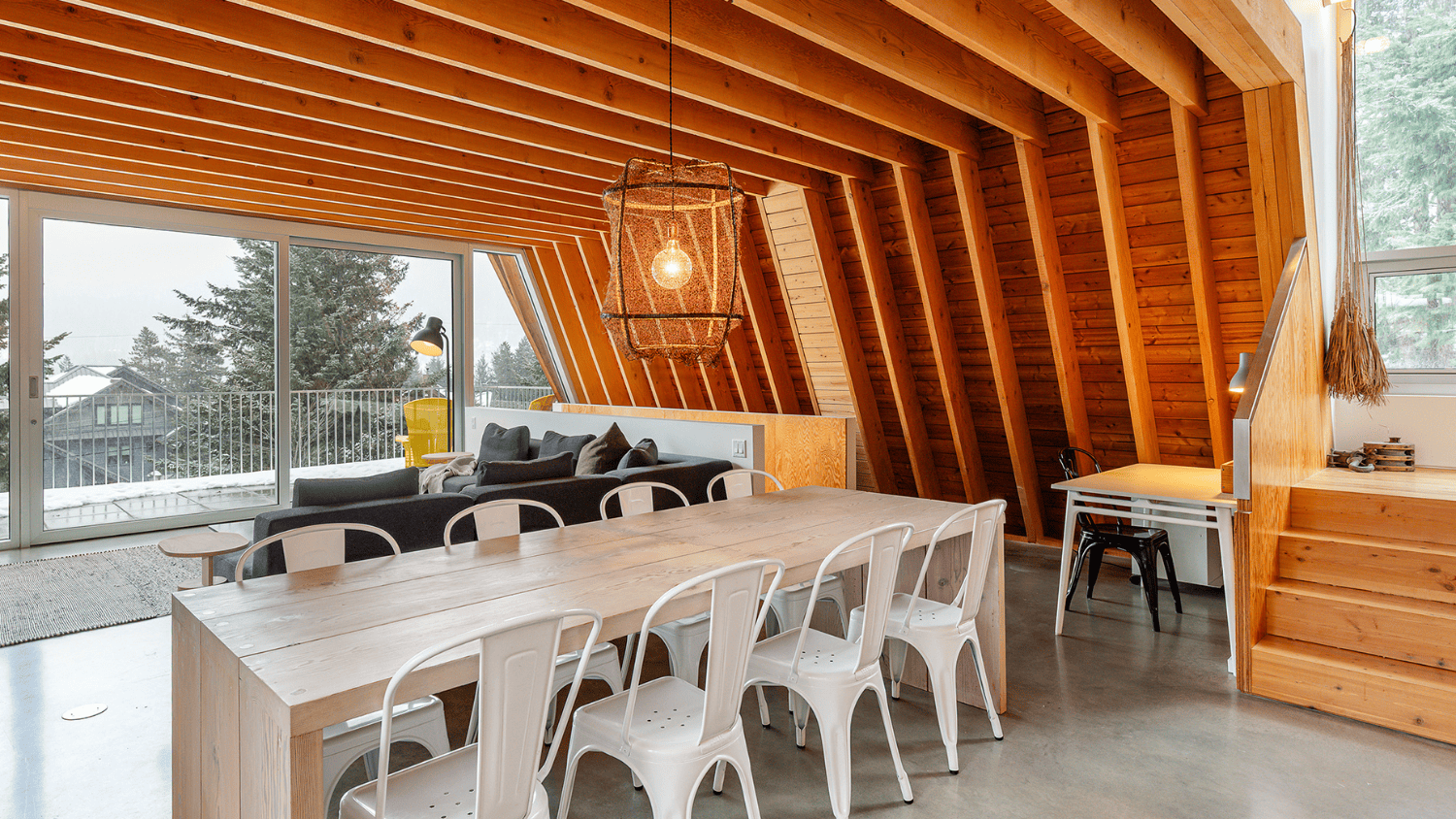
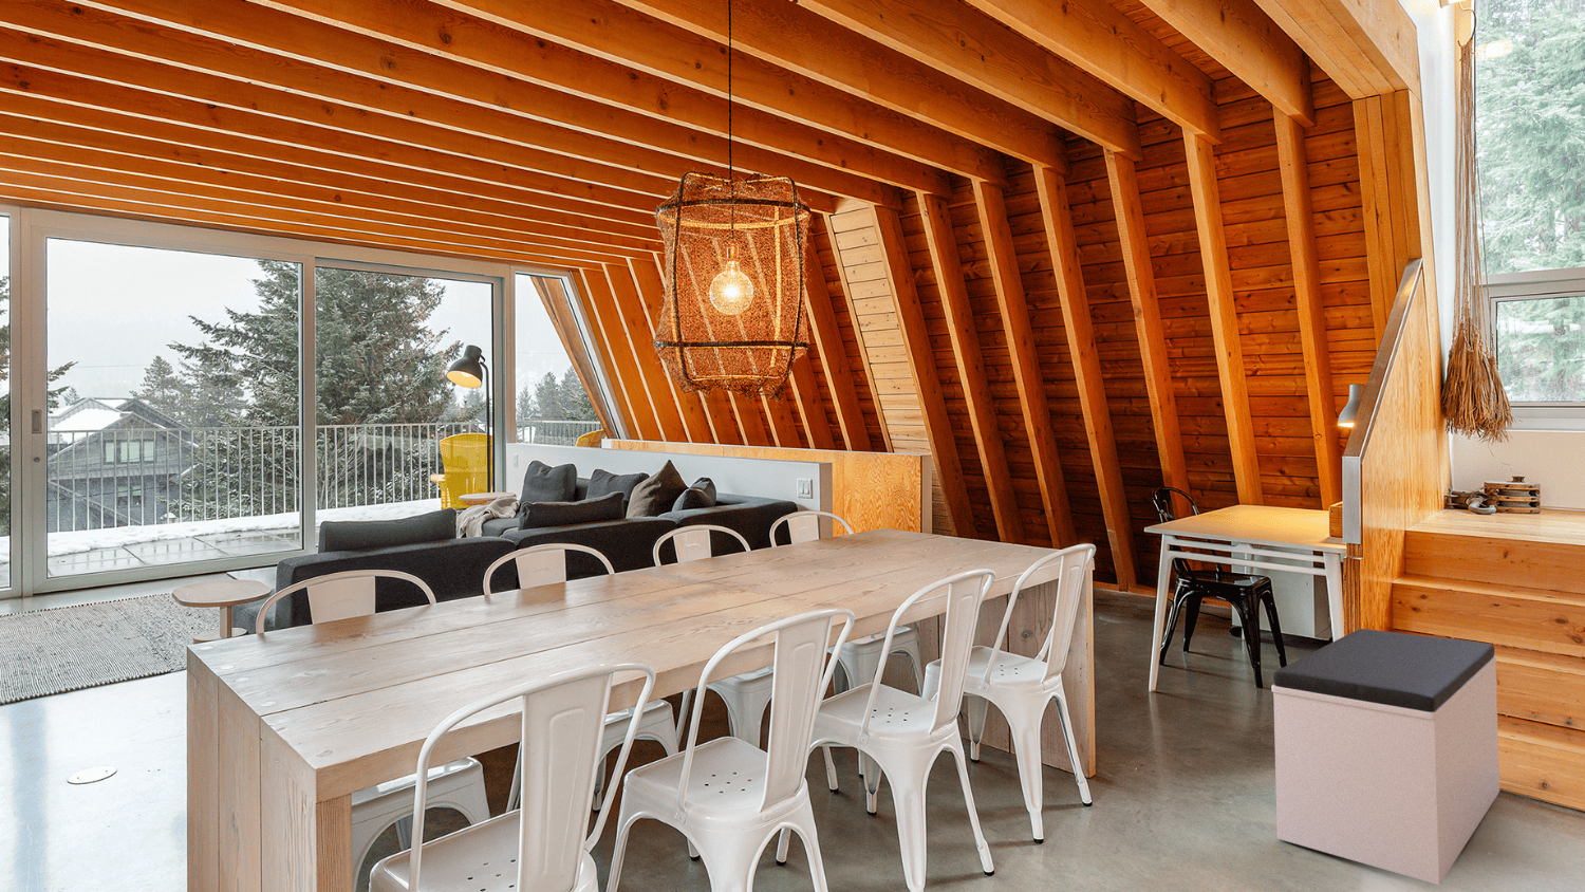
+ bench (1391, 734)
